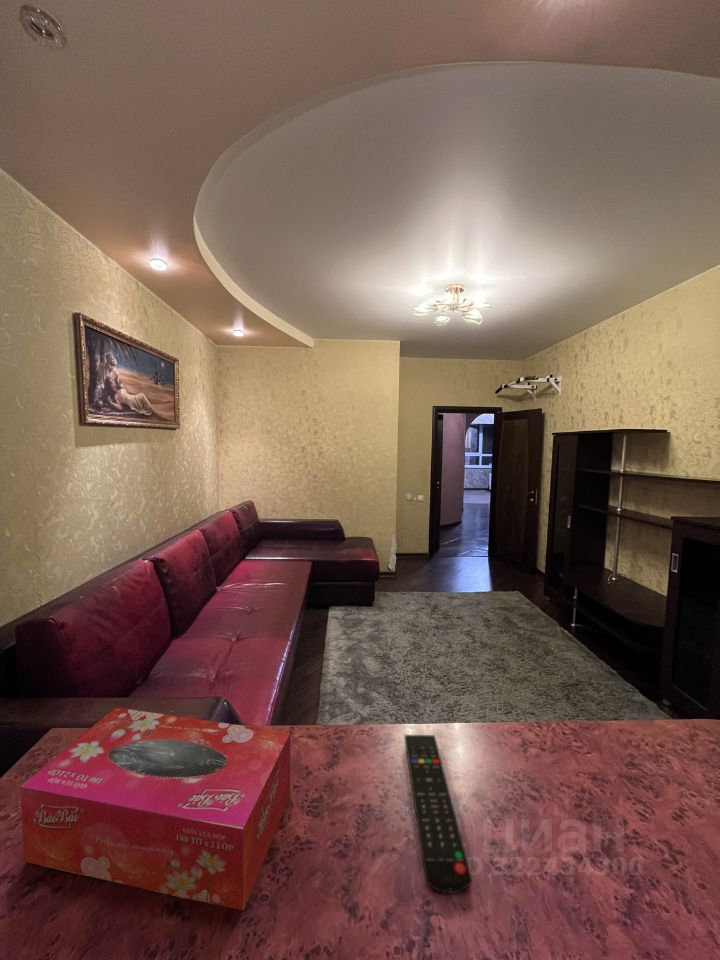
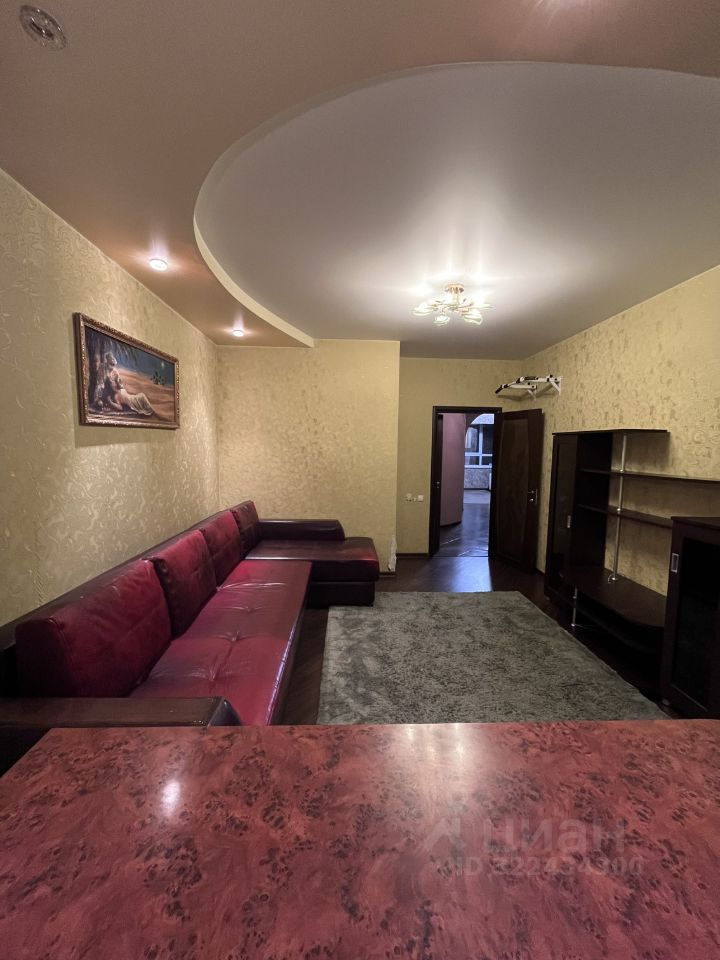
- tissue box (168, 791)
- remote control (431, 798)
